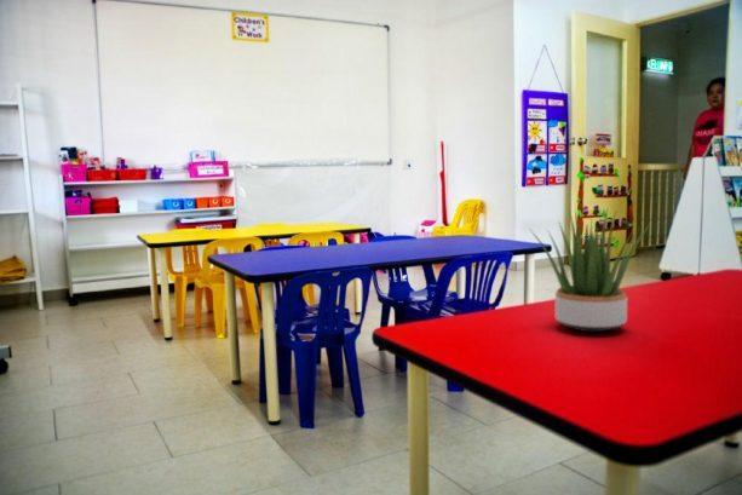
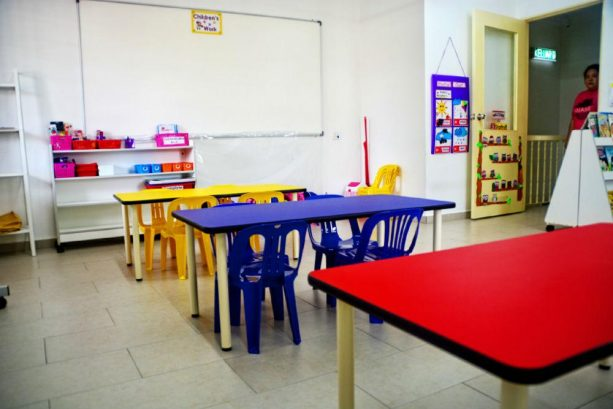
- potted plant (591, 269)
